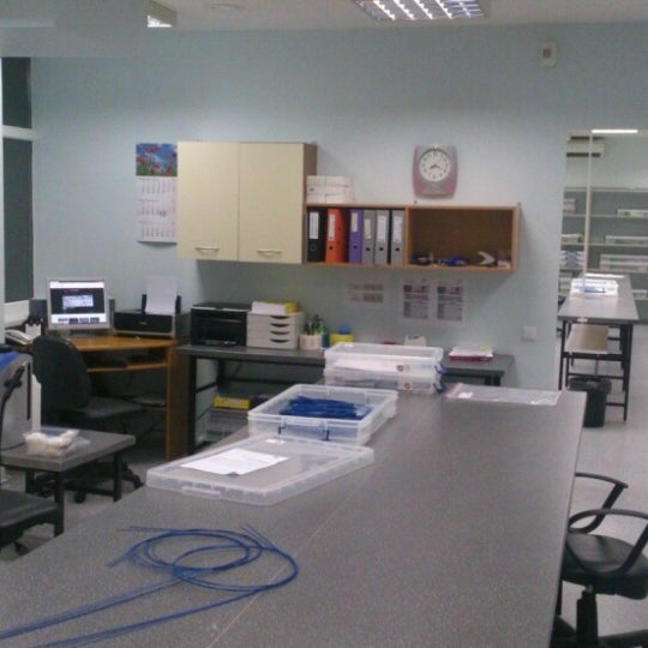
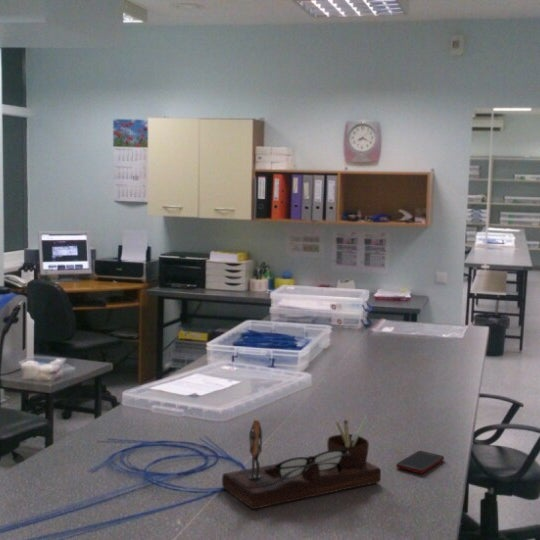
+ desk organizer (309, 456)
+ cell phone (420, 461)
